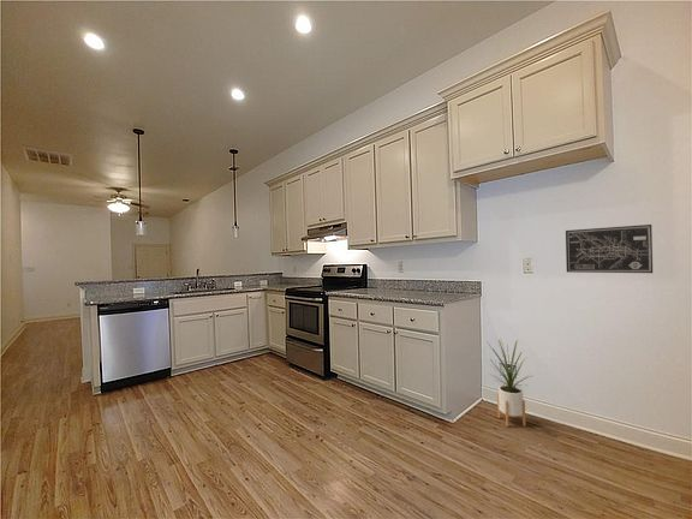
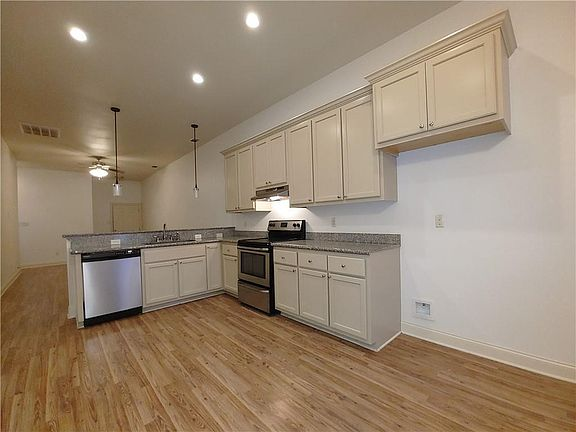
- house plant (511, 378)
- wall art (606, 250)
